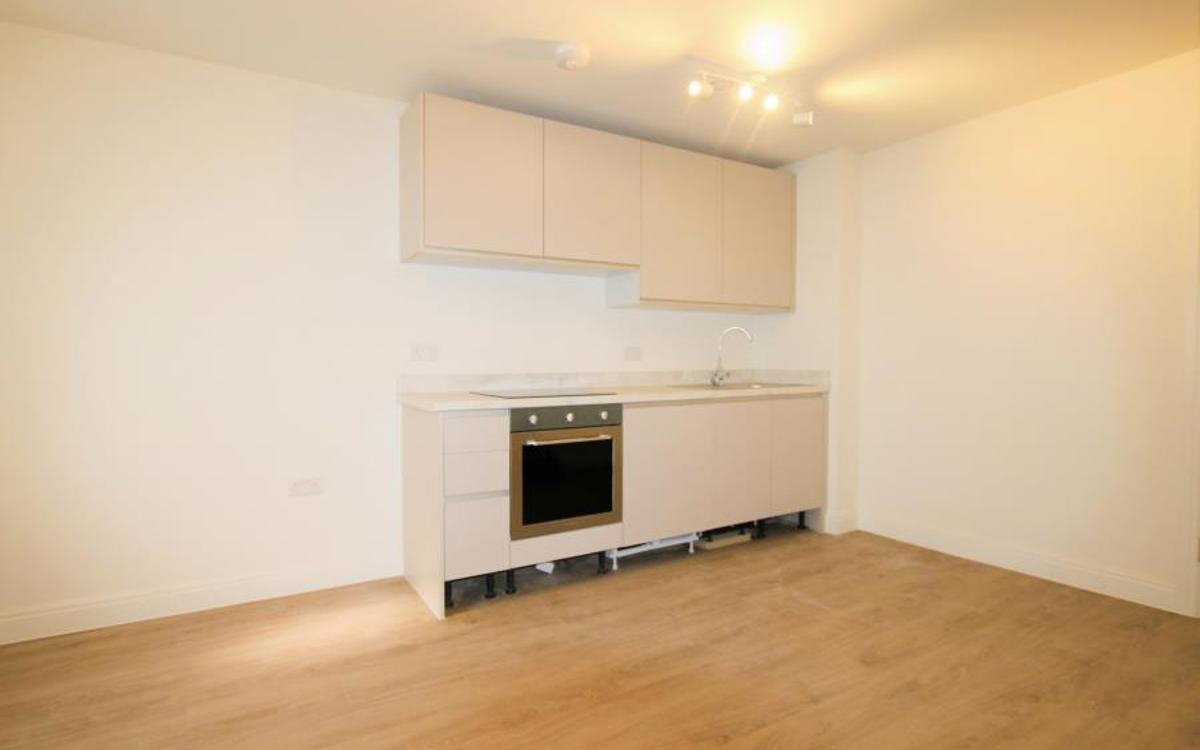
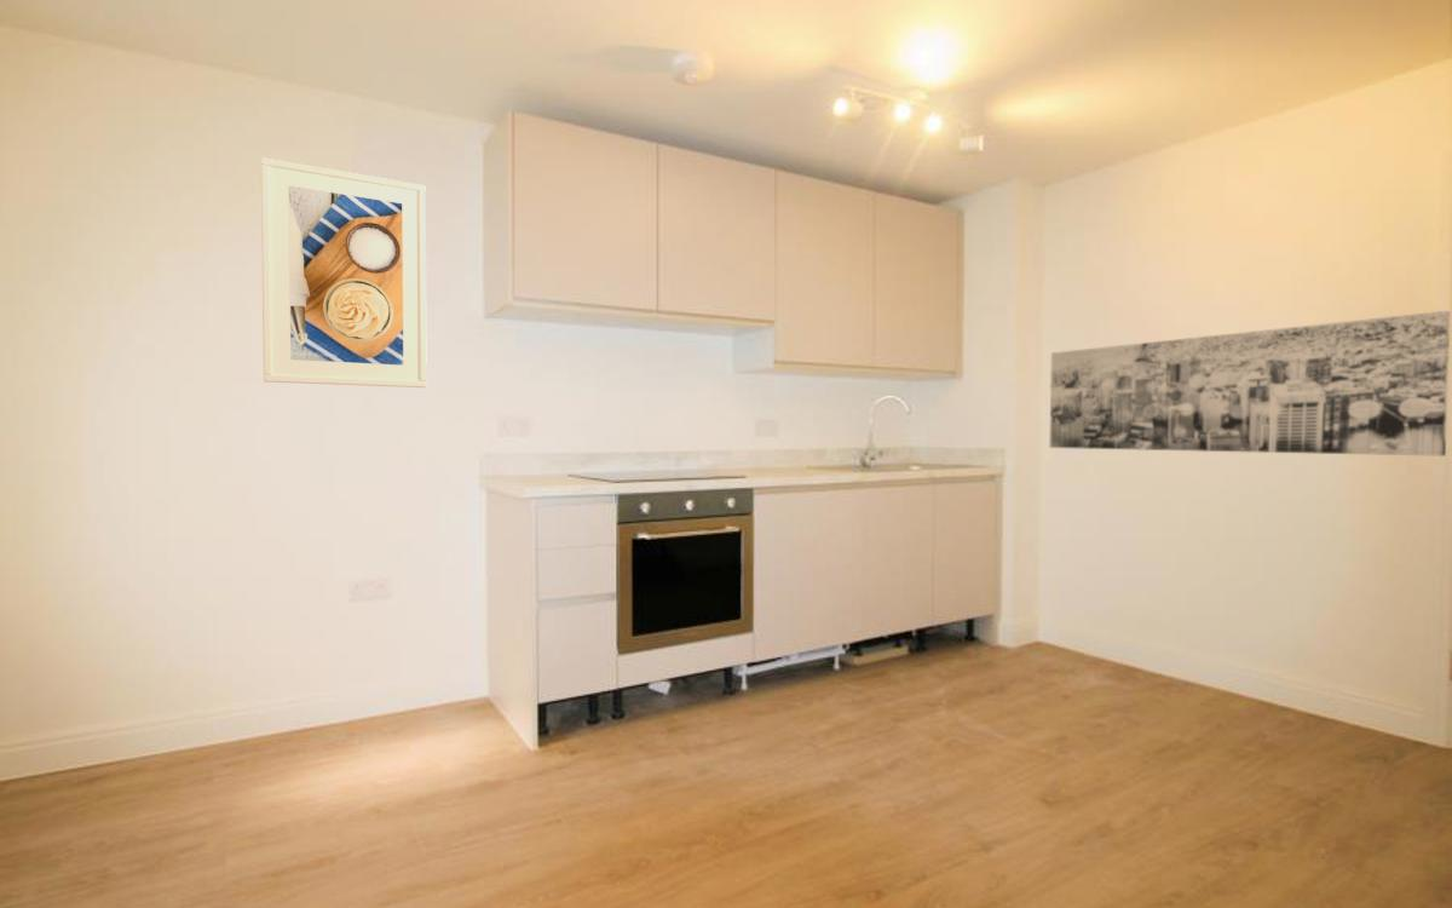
+ wall art (1208, 393)
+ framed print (347, 278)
